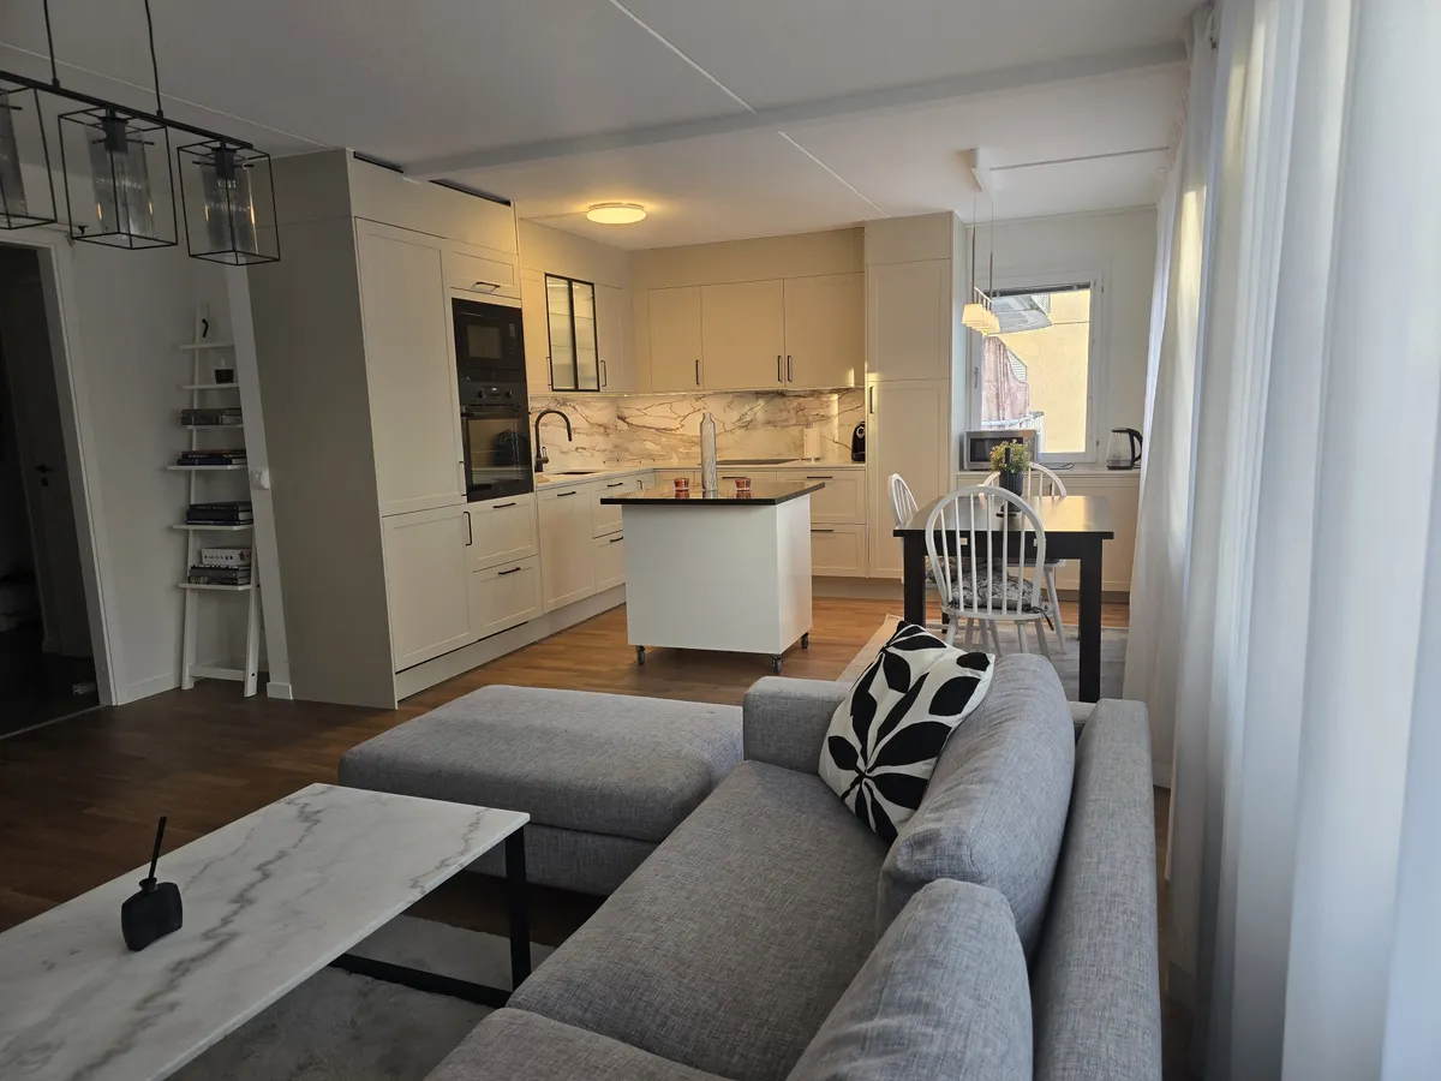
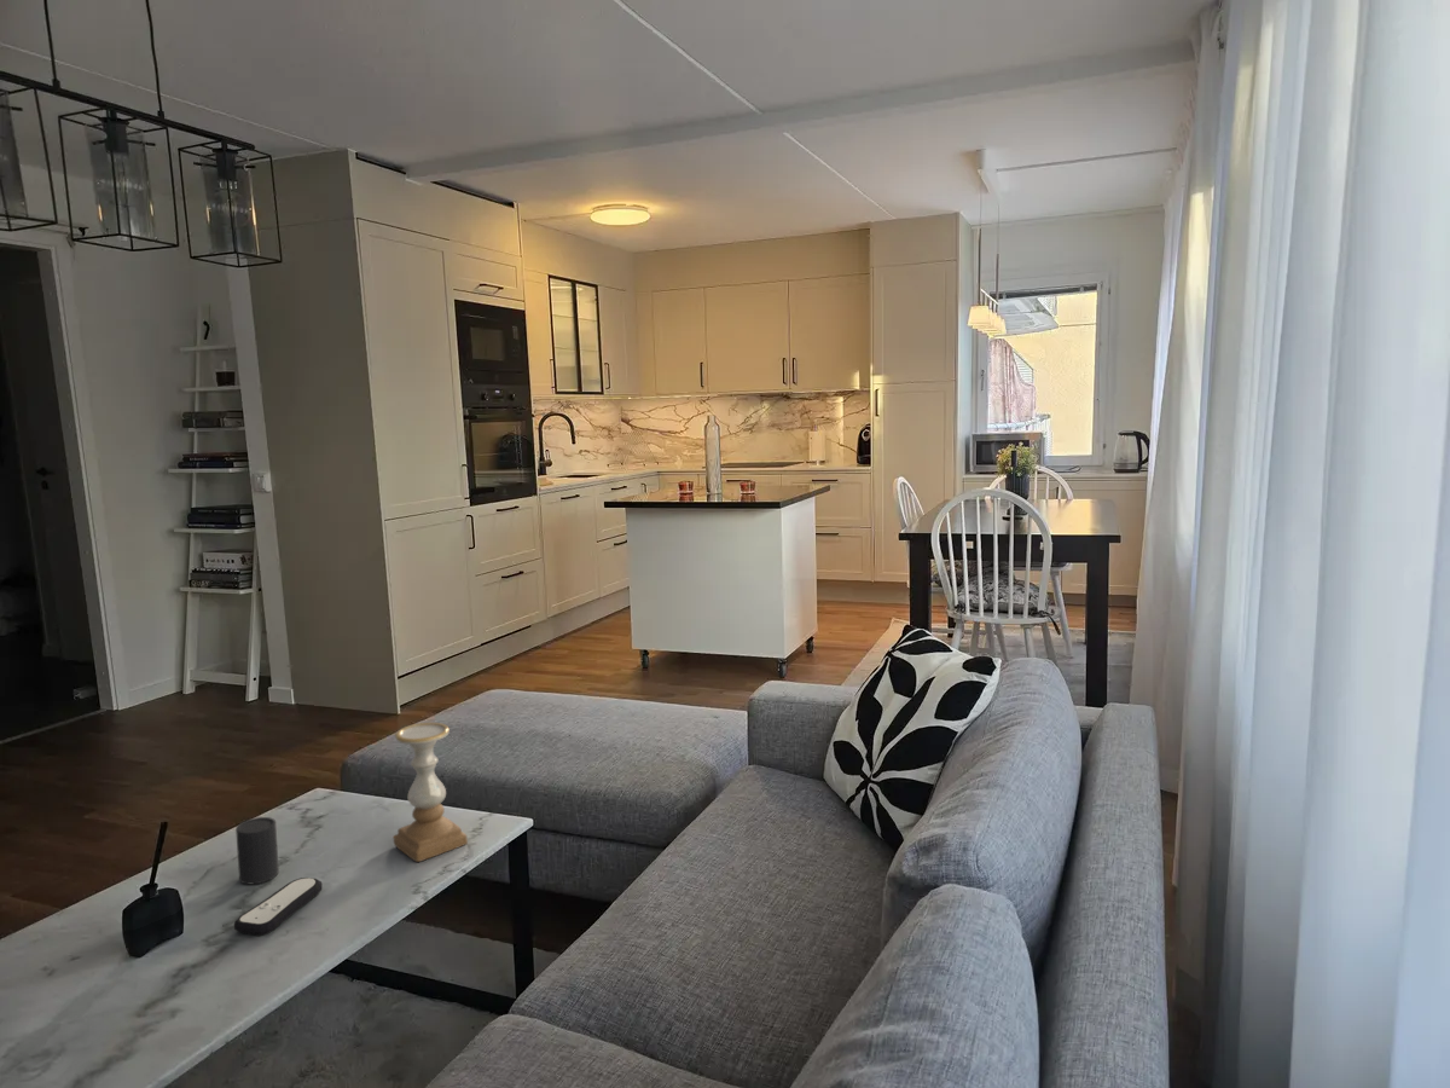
+ remote control (280, 904)
+ cup (257, 850)
+ candle holder (427, 787)
